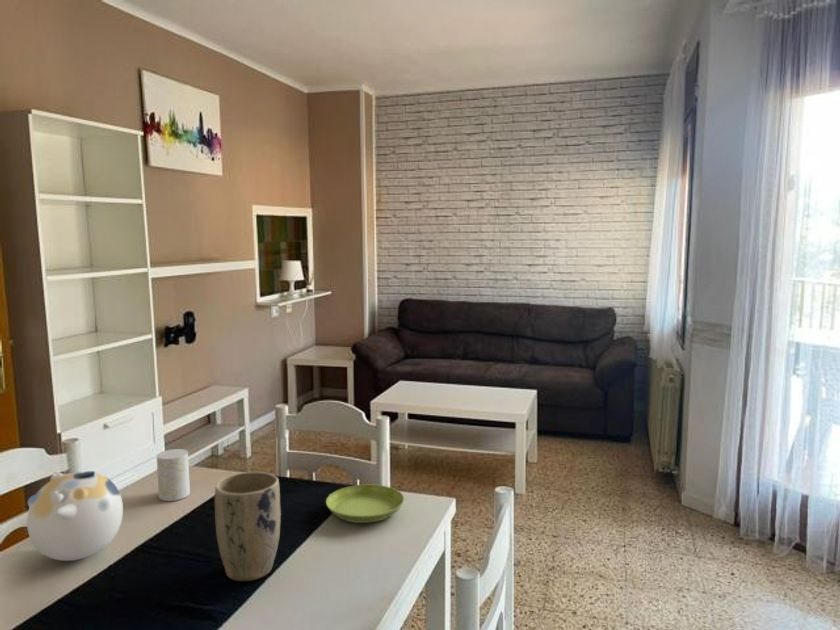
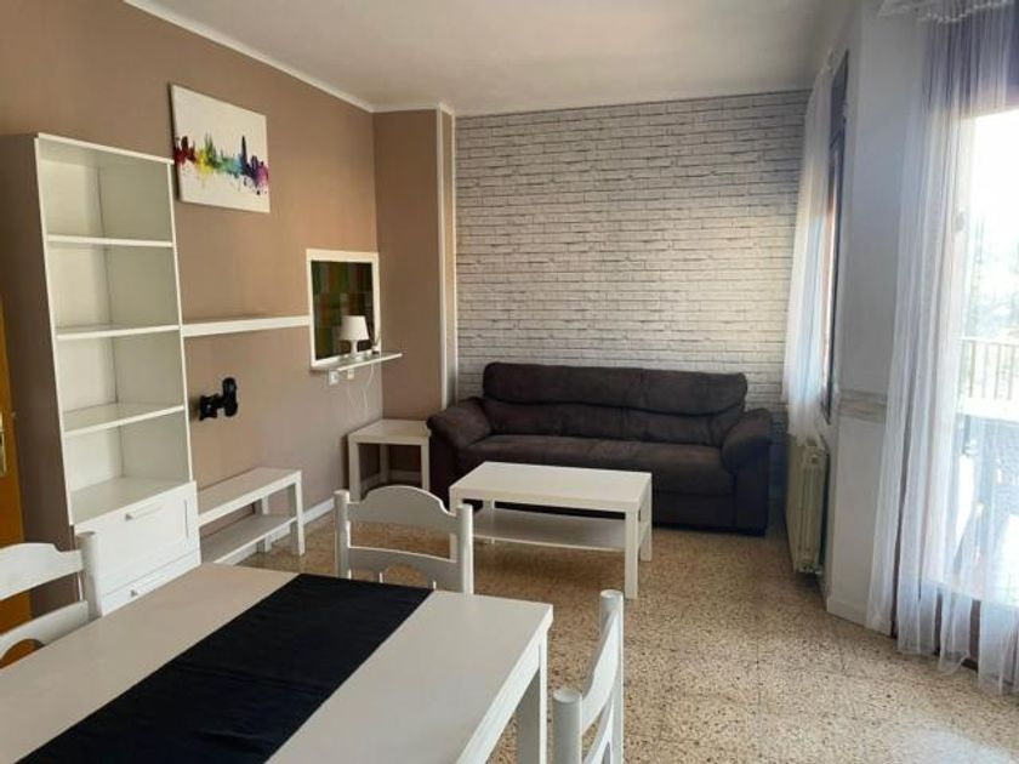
- teapot (76, 515)
- saucer (365, 504)
- cup (173, 474)
- plant pot (248, 526)
